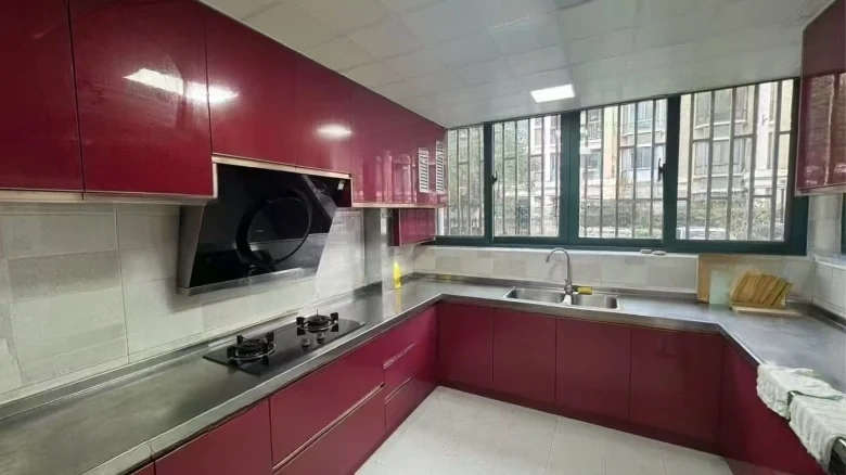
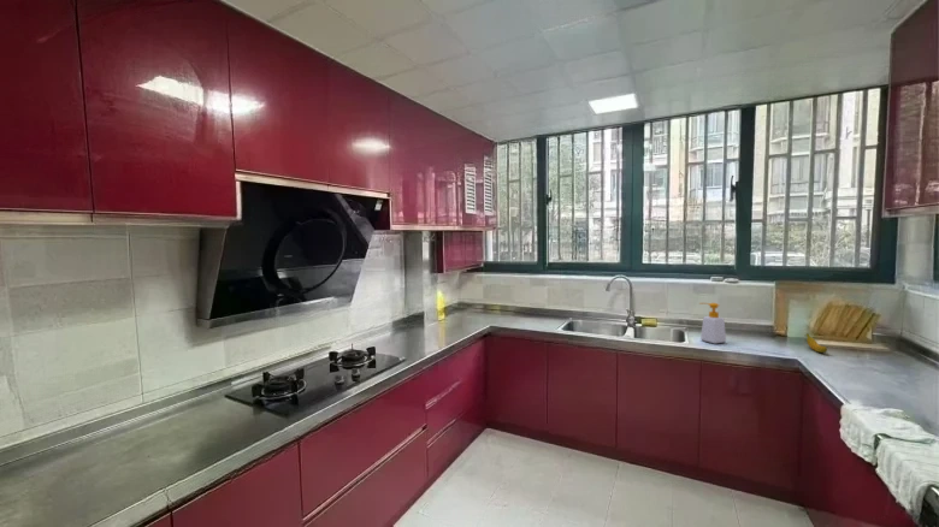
+ soap bottle (709, 321)
+ banana (815, 343)
